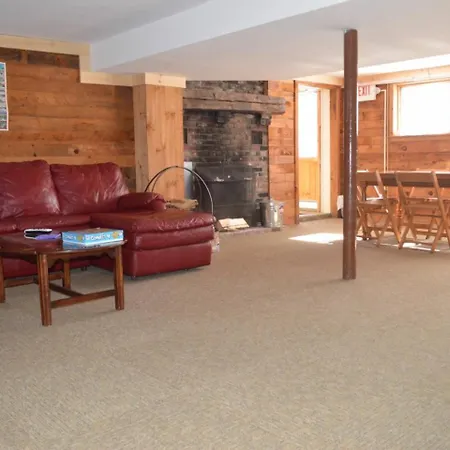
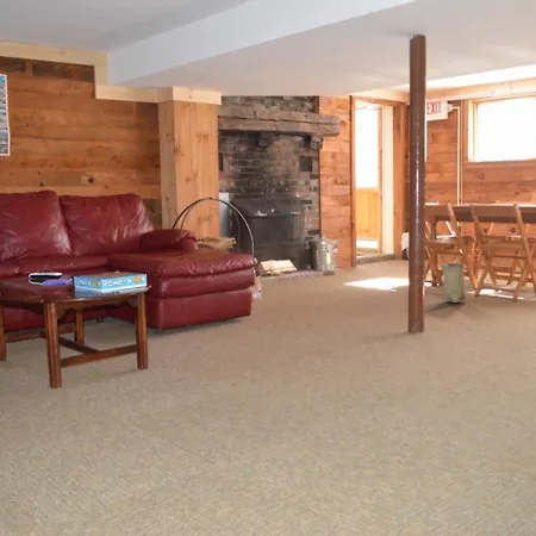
+ basket (453, 280)
